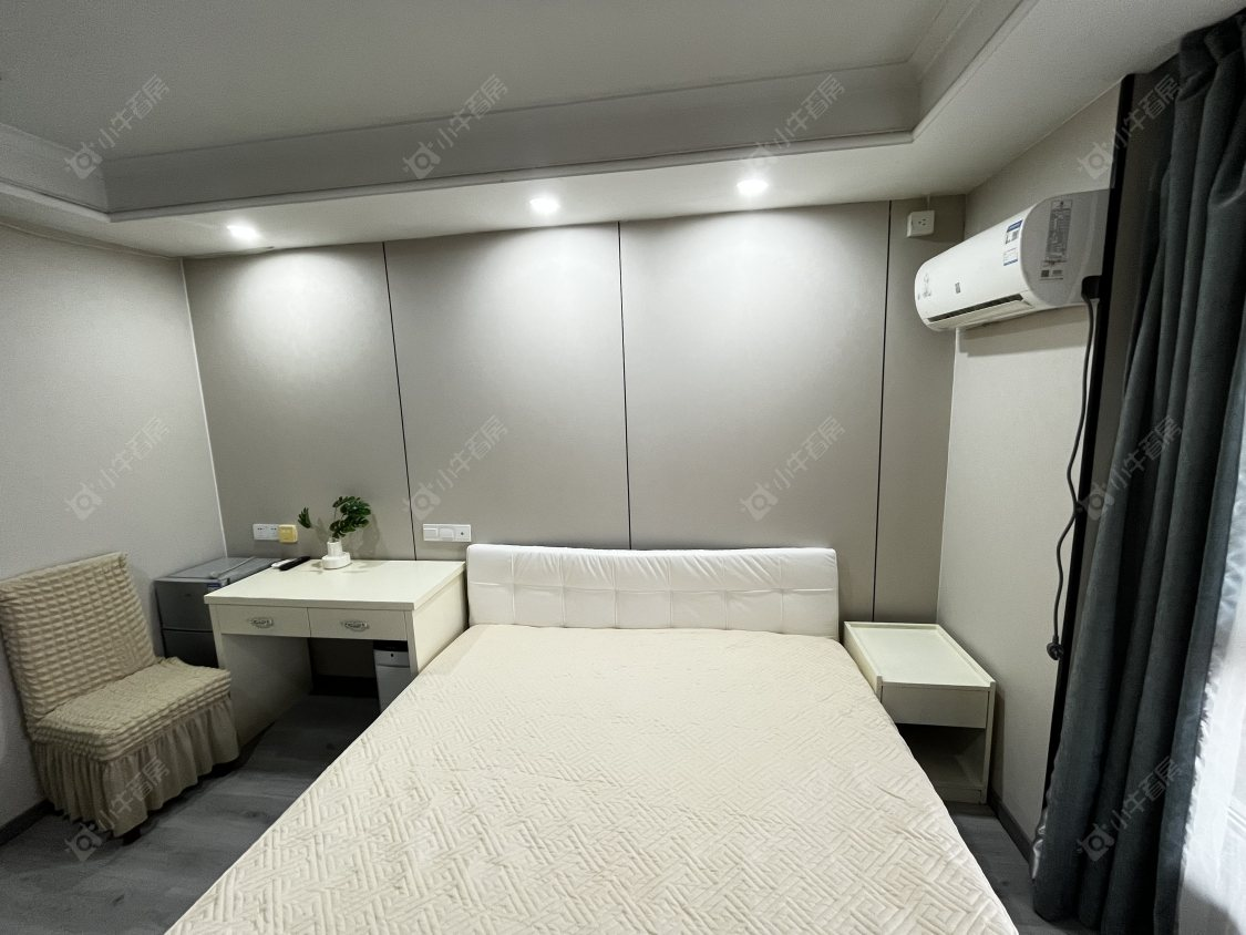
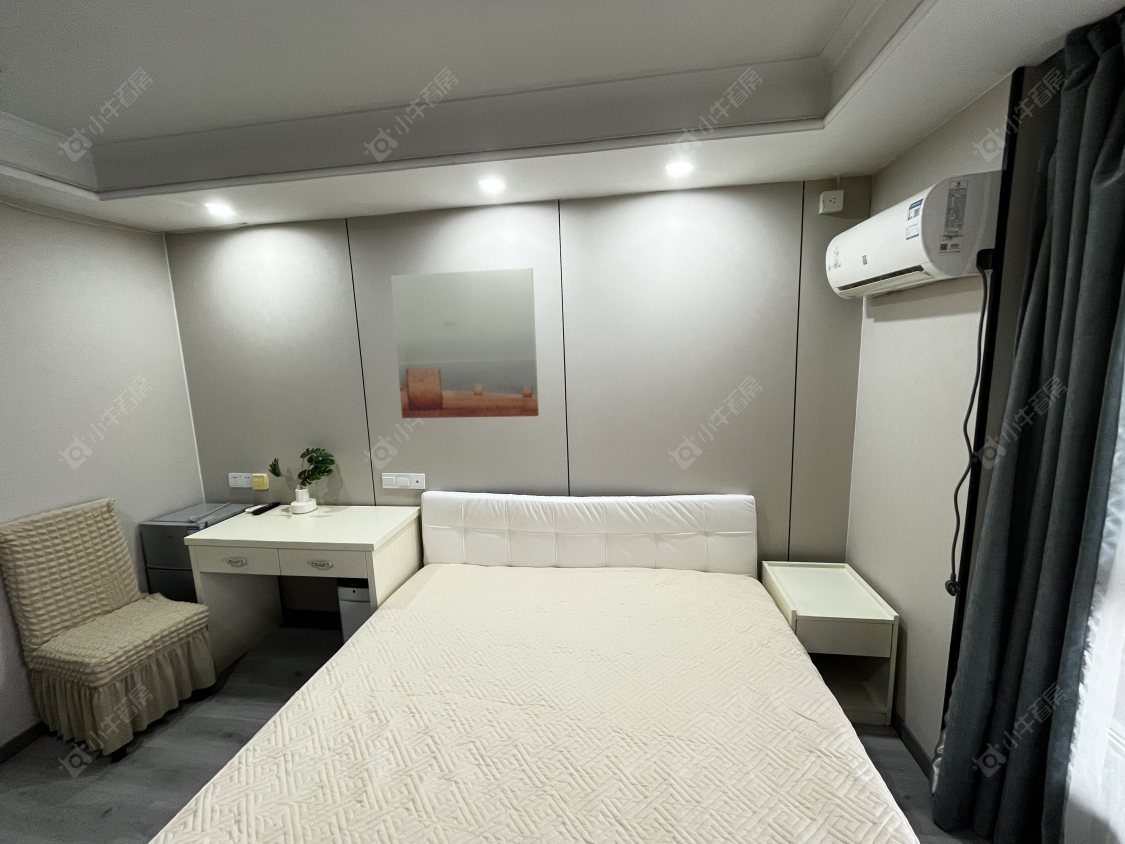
+ wall art (465, 345)
